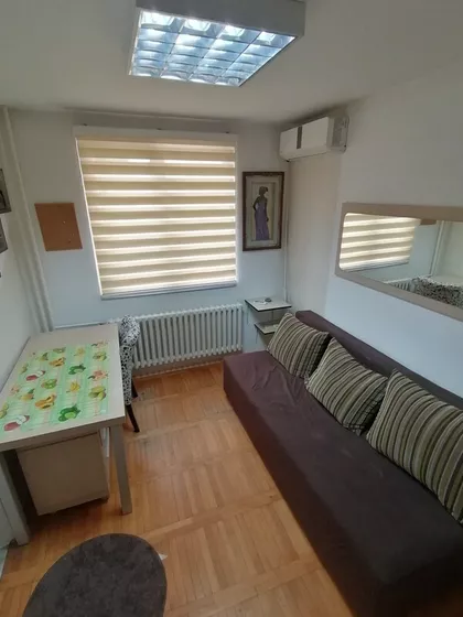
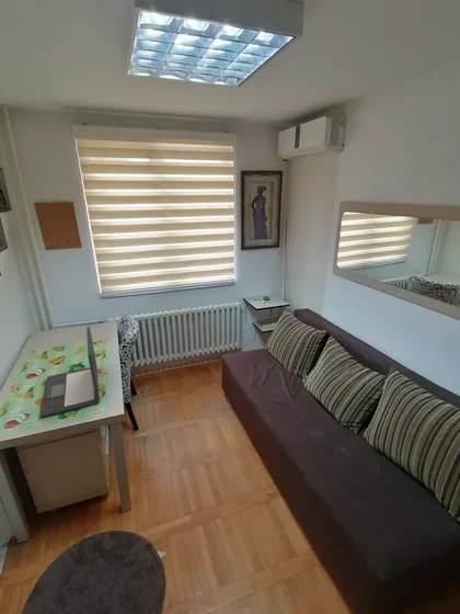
+ laptop (68, 372)
